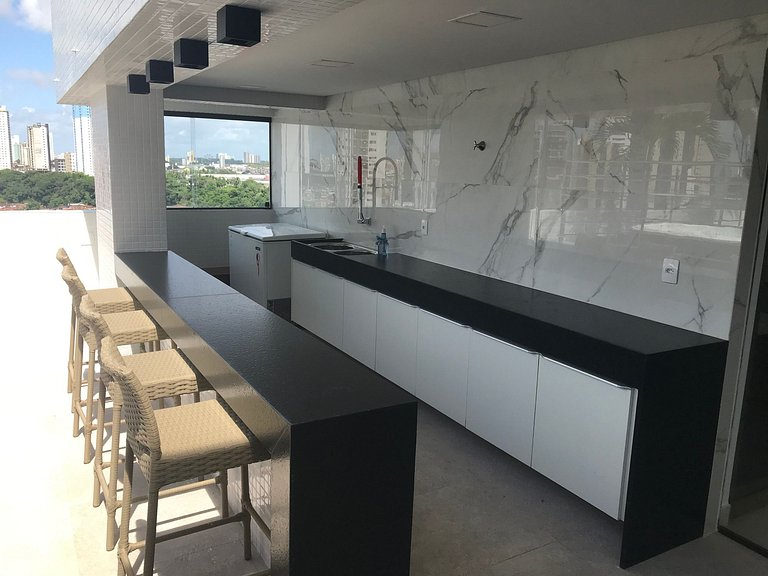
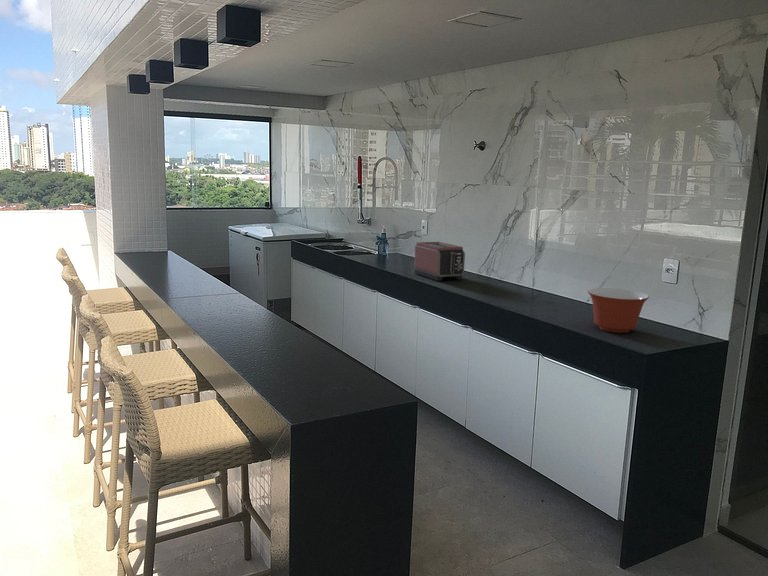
+ mixing bowl (616, 311)
+ toaster (440, 261)
